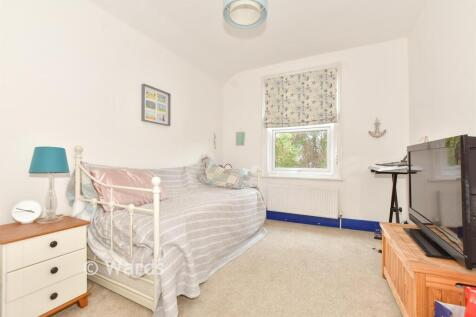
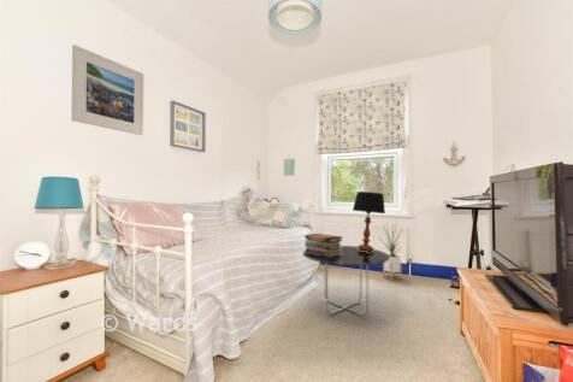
+ book stack (323, 243)
+ side table (360, 281)
+ house plant (392, 248)
+ table lamp (365, 221)
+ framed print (111, 94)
